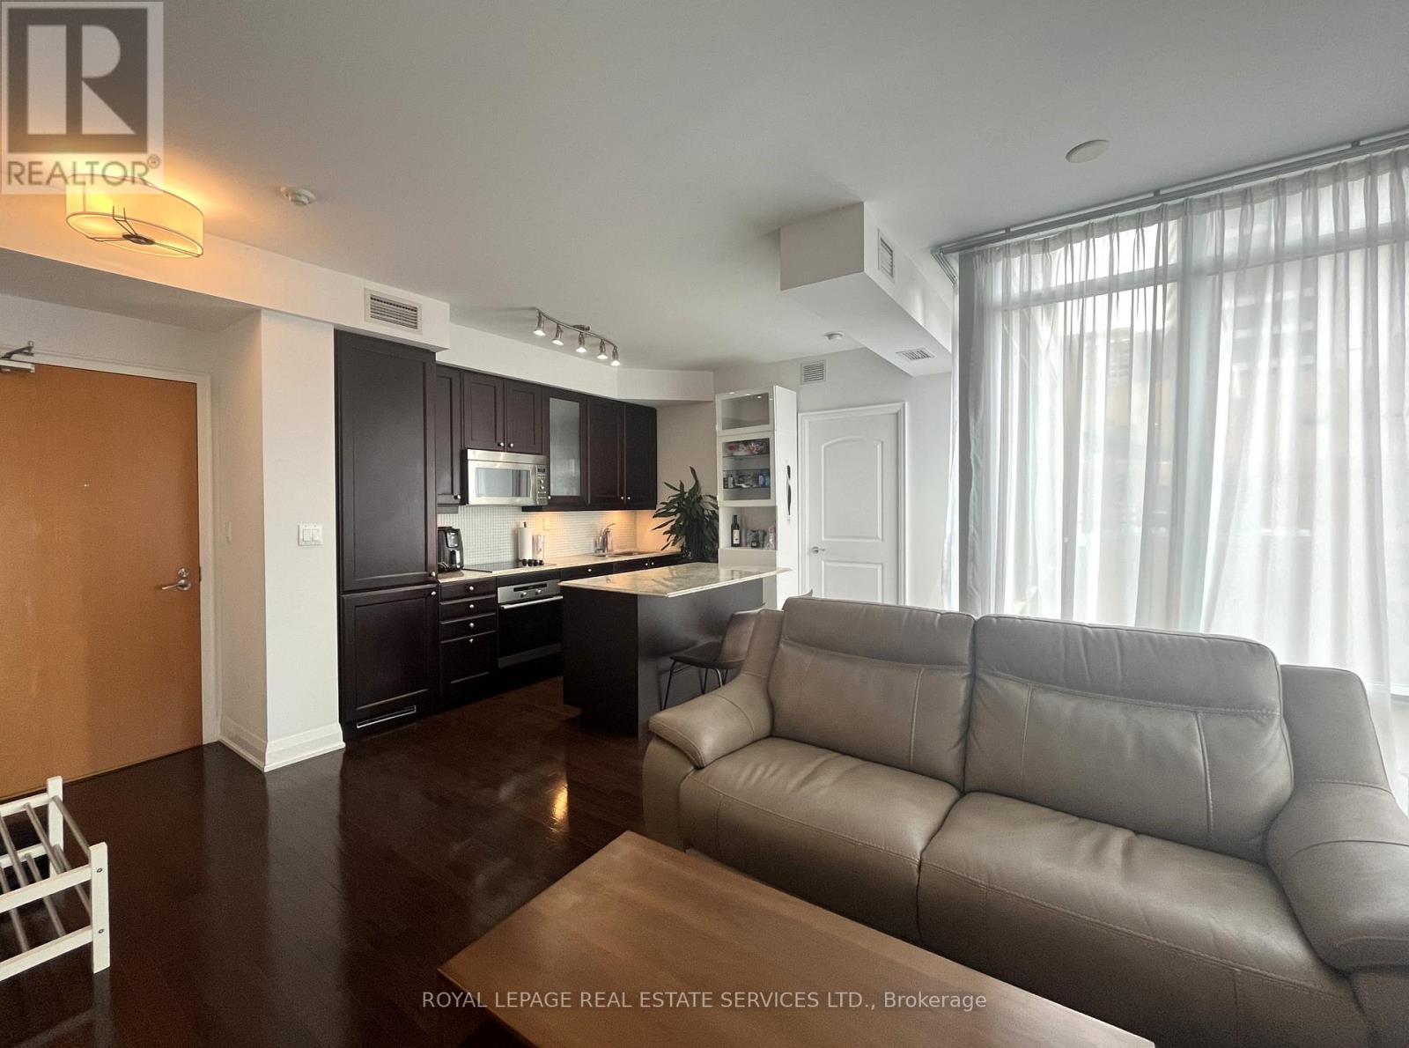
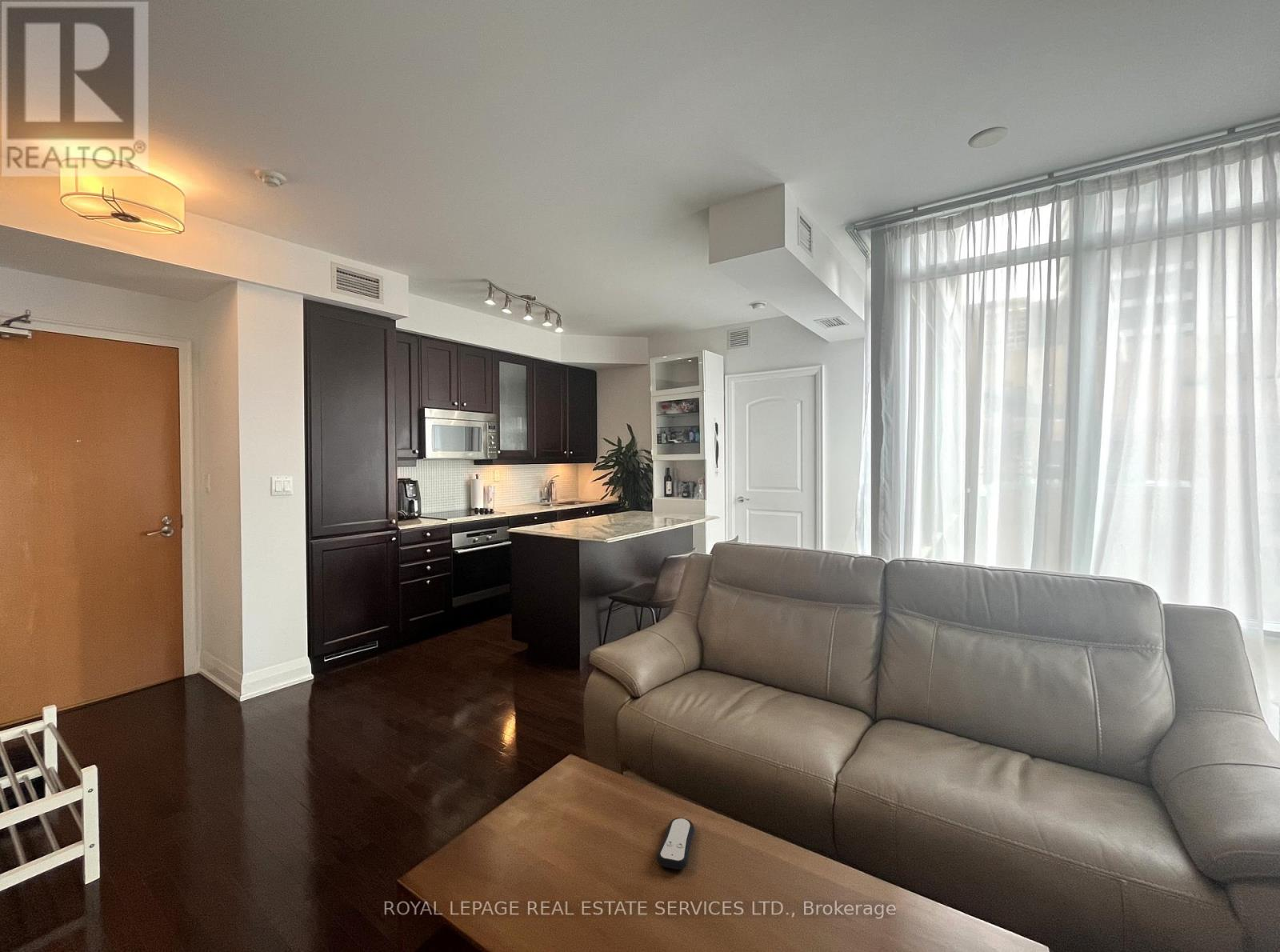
+ remote control (677, 842)
